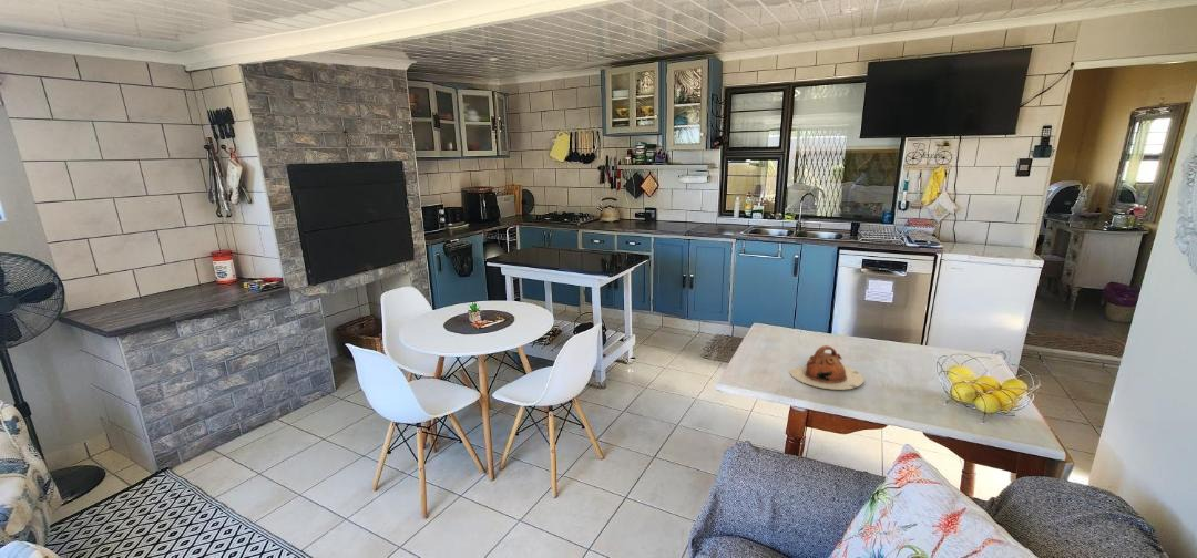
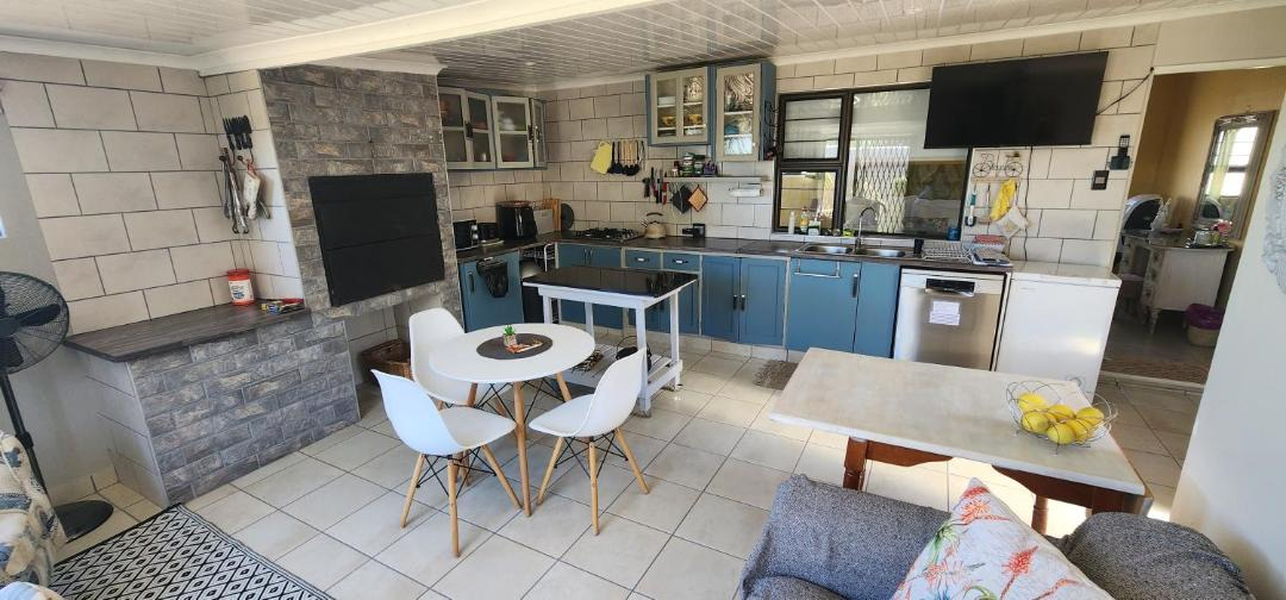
- teapot (826, 359)
